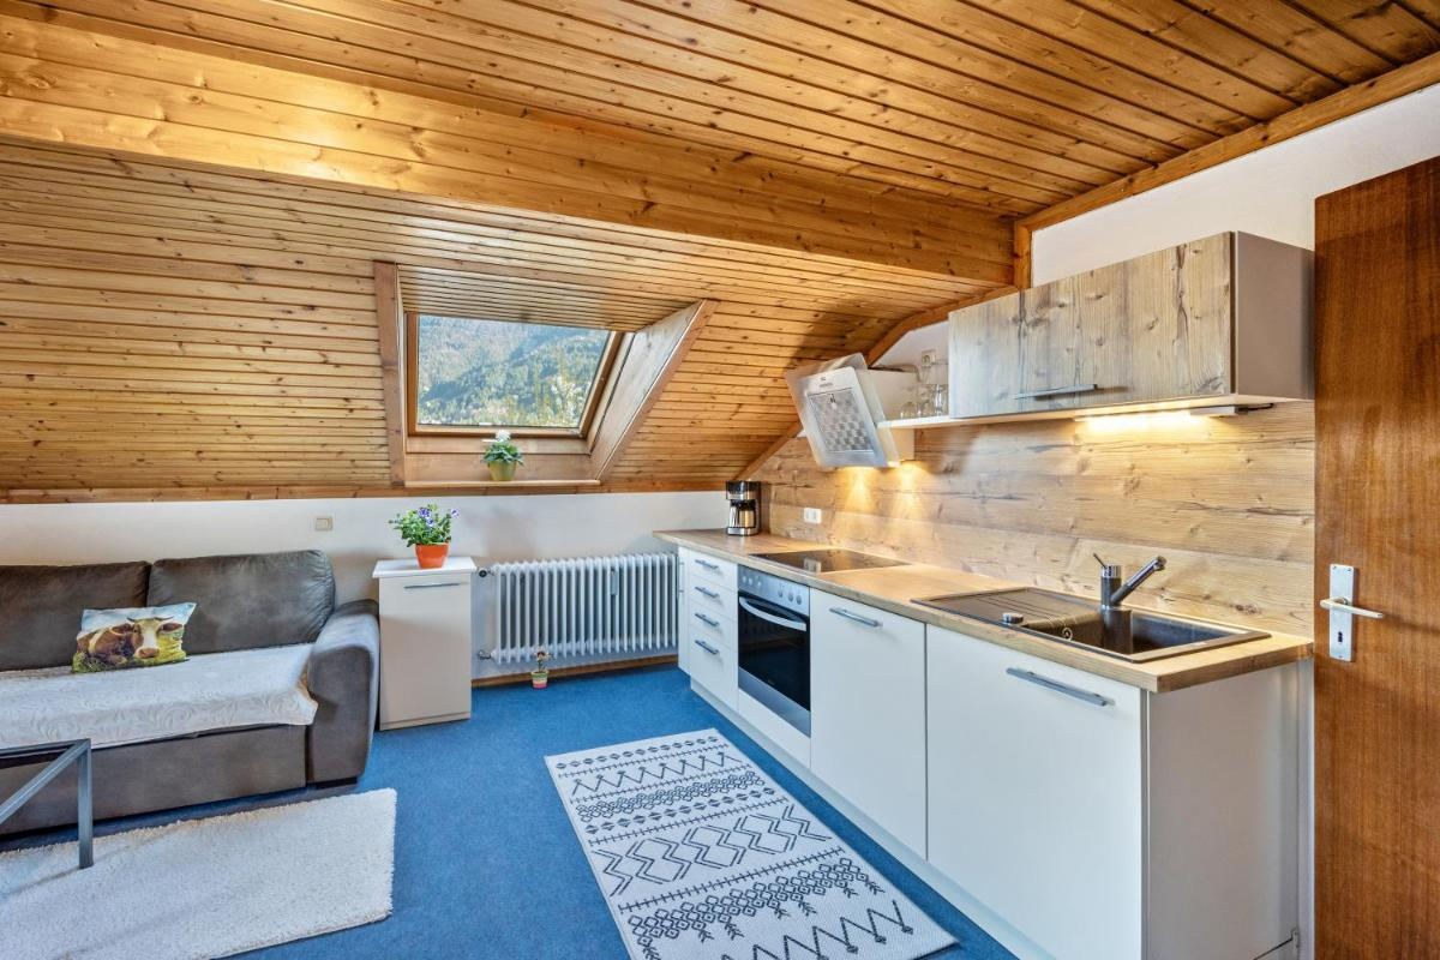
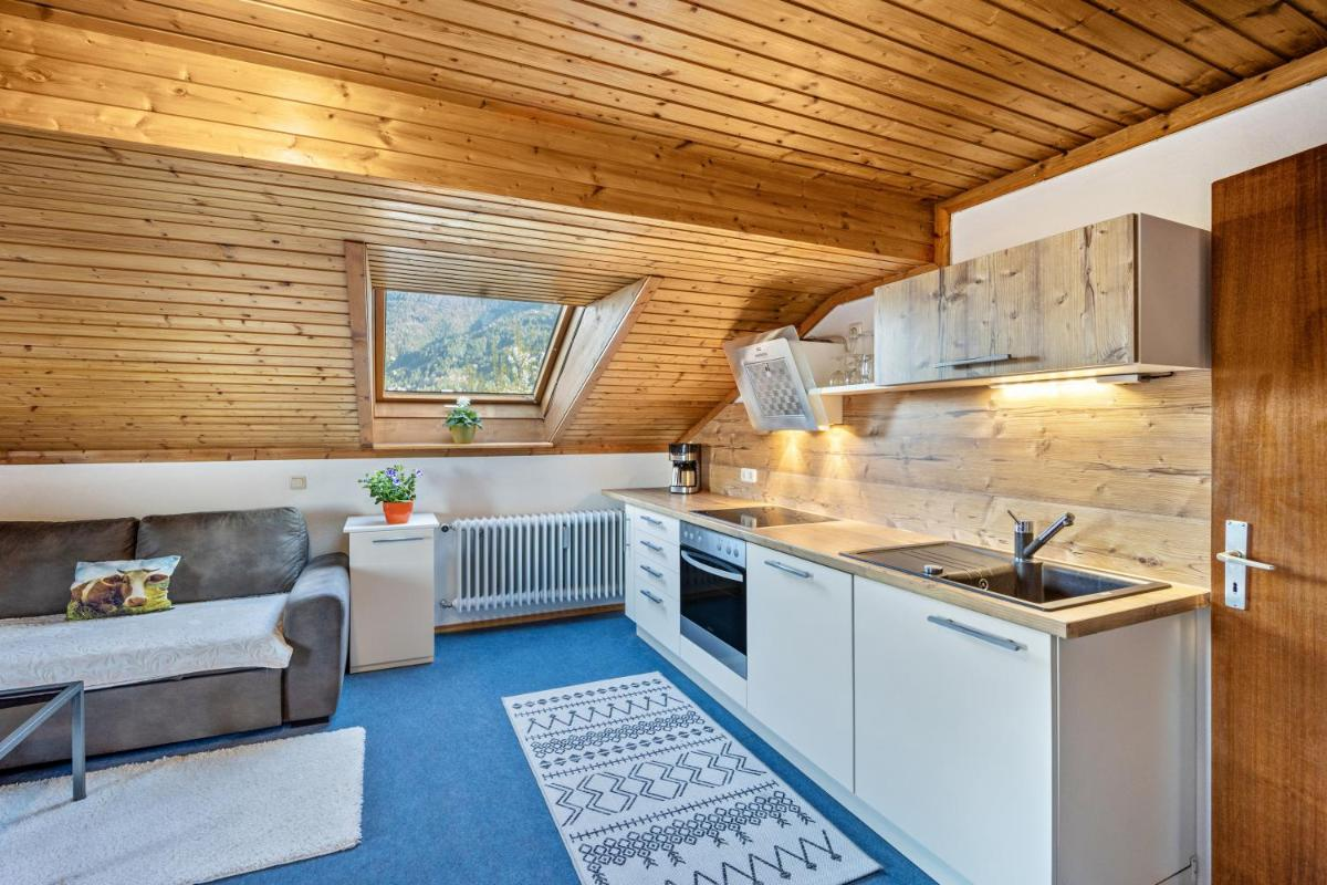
- potted plant (542, 661)
